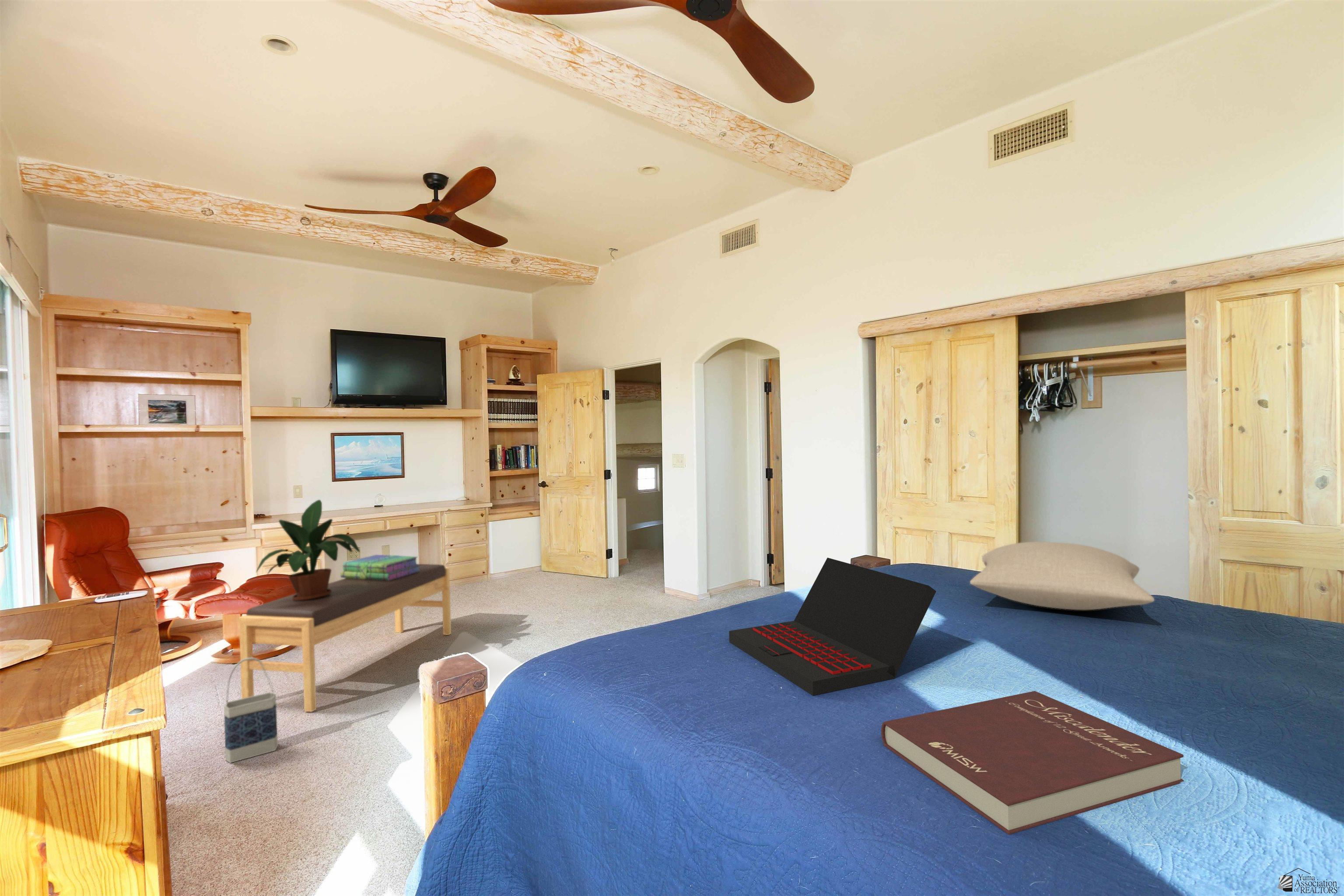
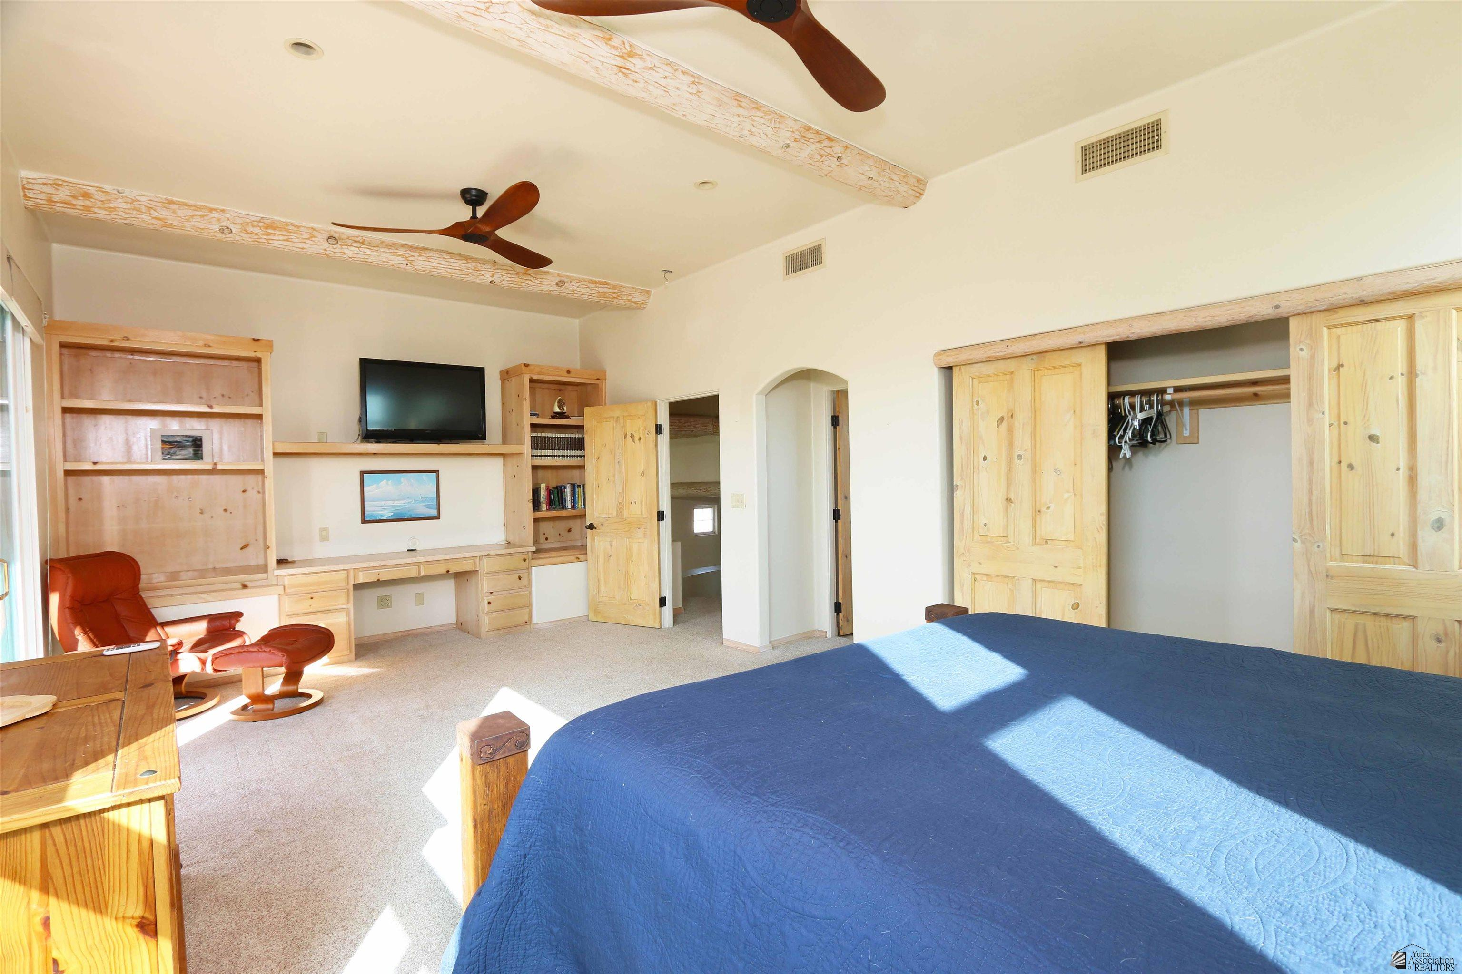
- stack of books (381, 567)
- pillow (1056, 575)
- bag (250, 705)
- bench (361, 623)
- potted plant (313, 550)
- laptop (825, 615)
- book (1022, 749)
